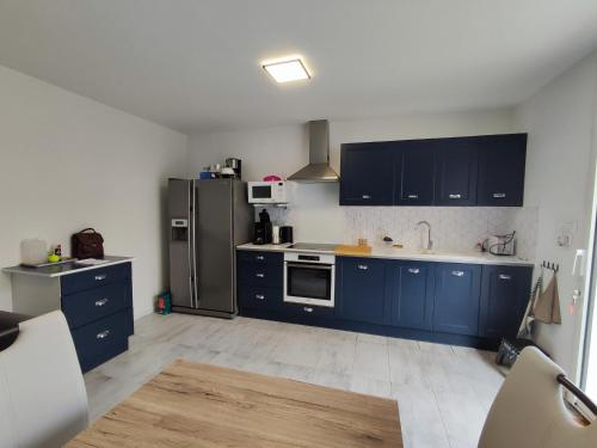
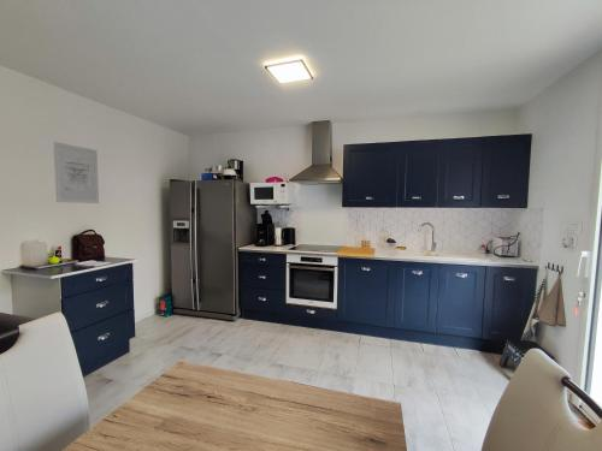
+ wall art (77, 174)
